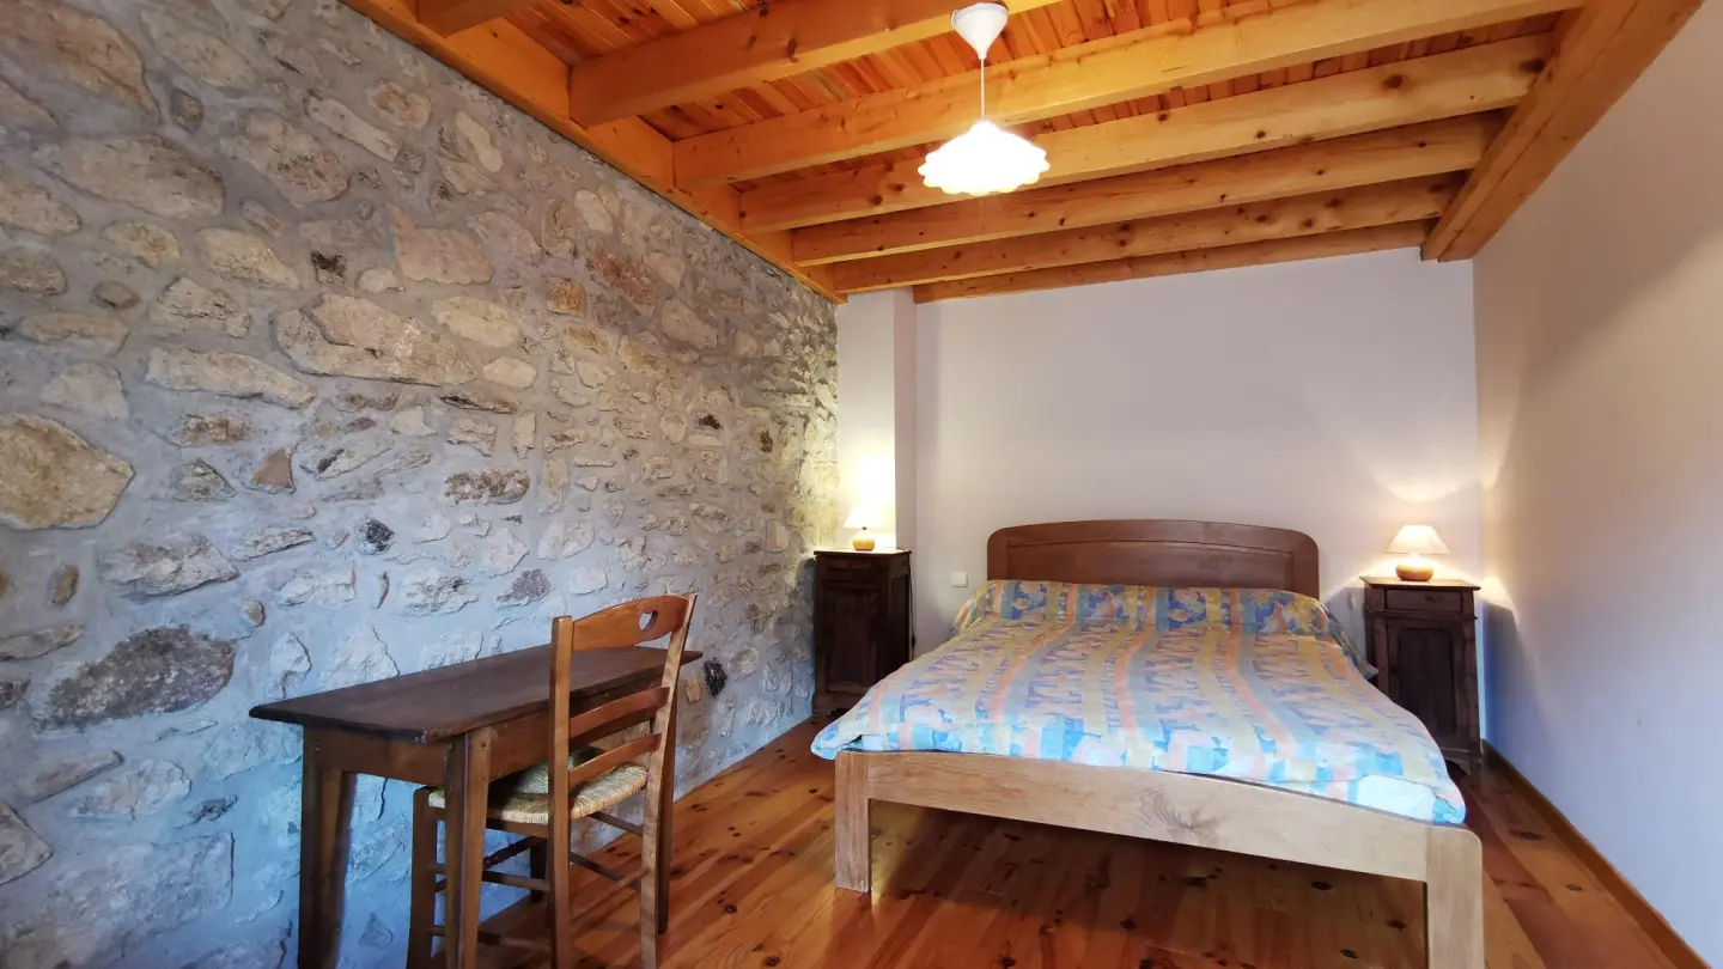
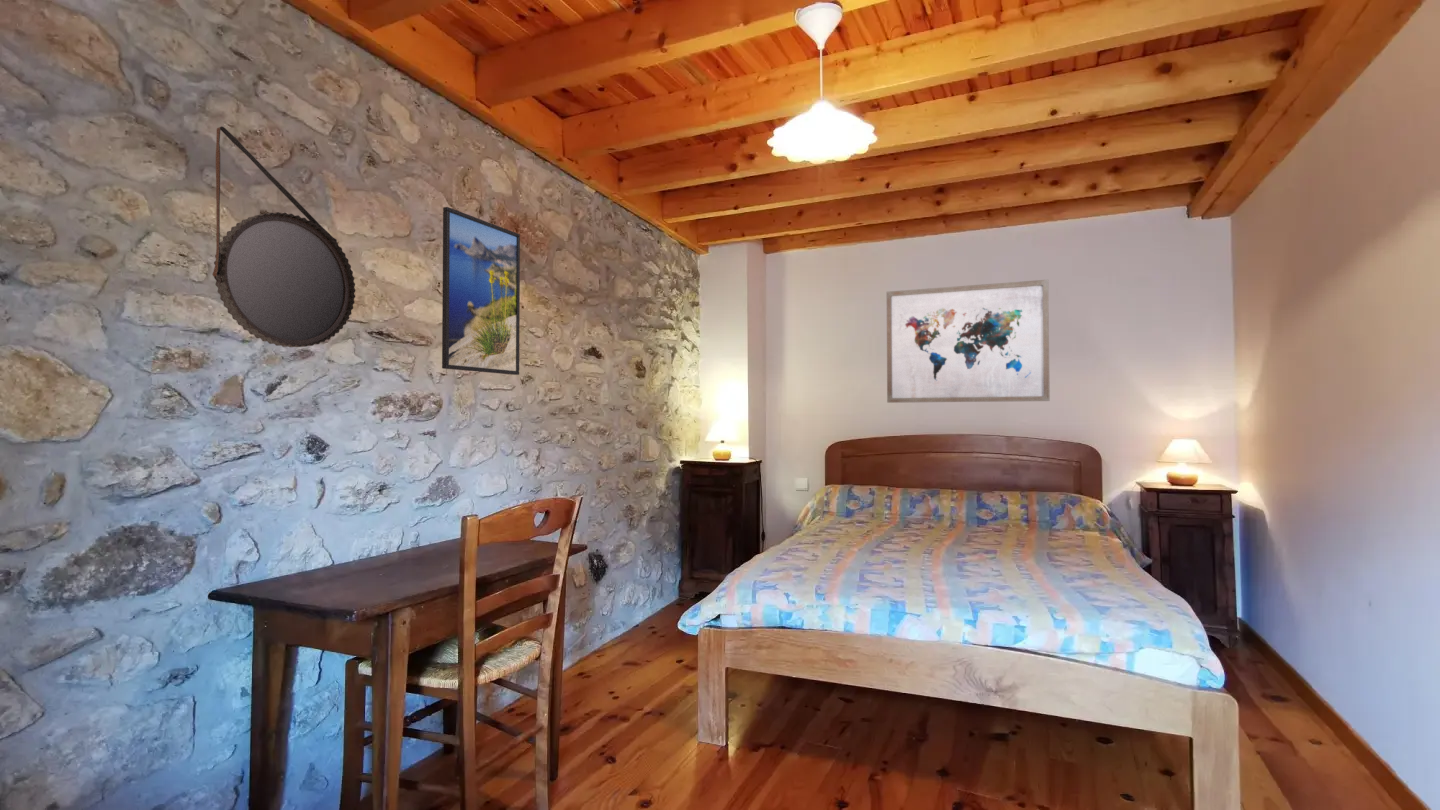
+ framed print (483, 296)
+ wall art (964, 343)
+ home mirror (289, 249)
